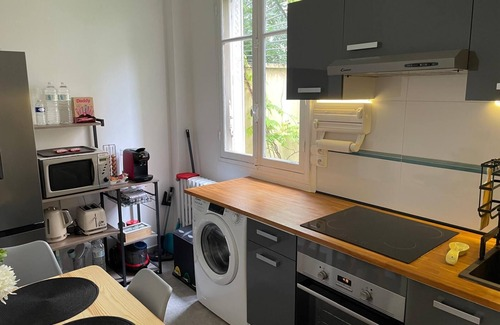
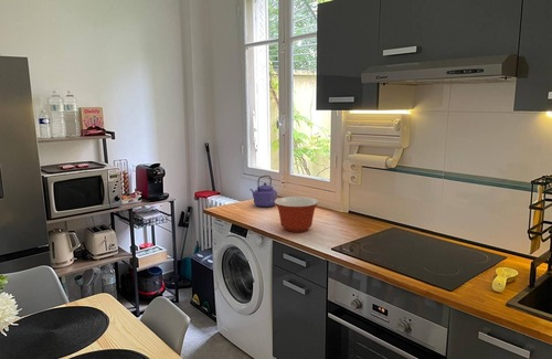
+ kettle (262, 190)
+ mixing bowl (296, 214)
